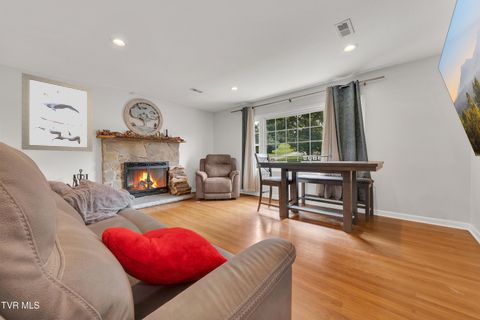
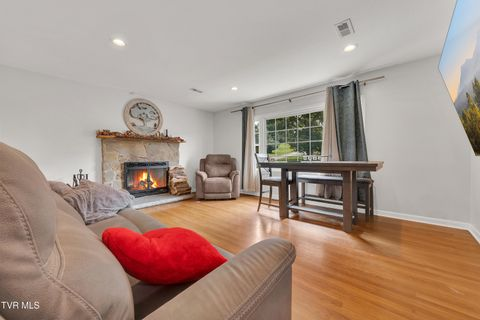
- wall art (60, 116)
